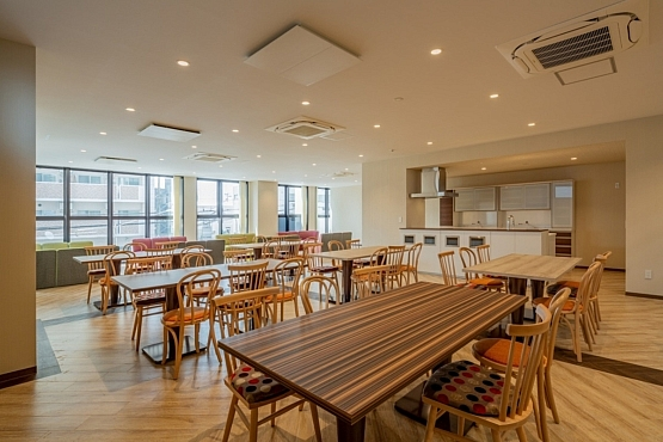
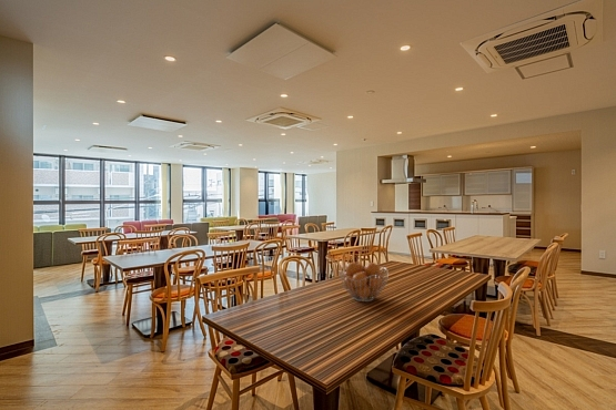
+ fruit basket (363, 279)
